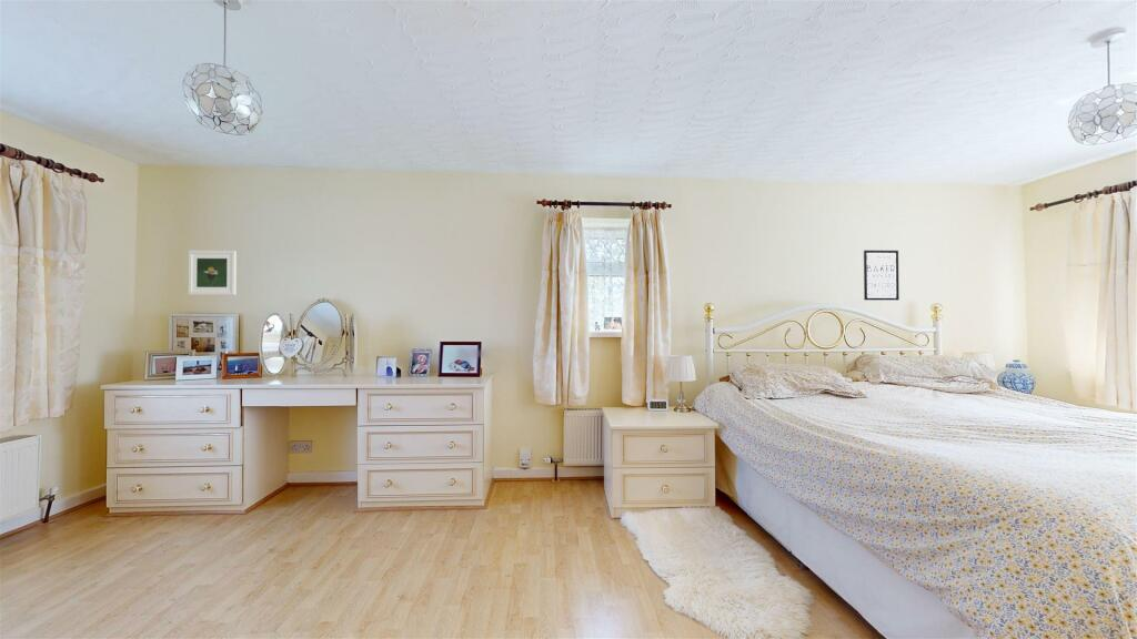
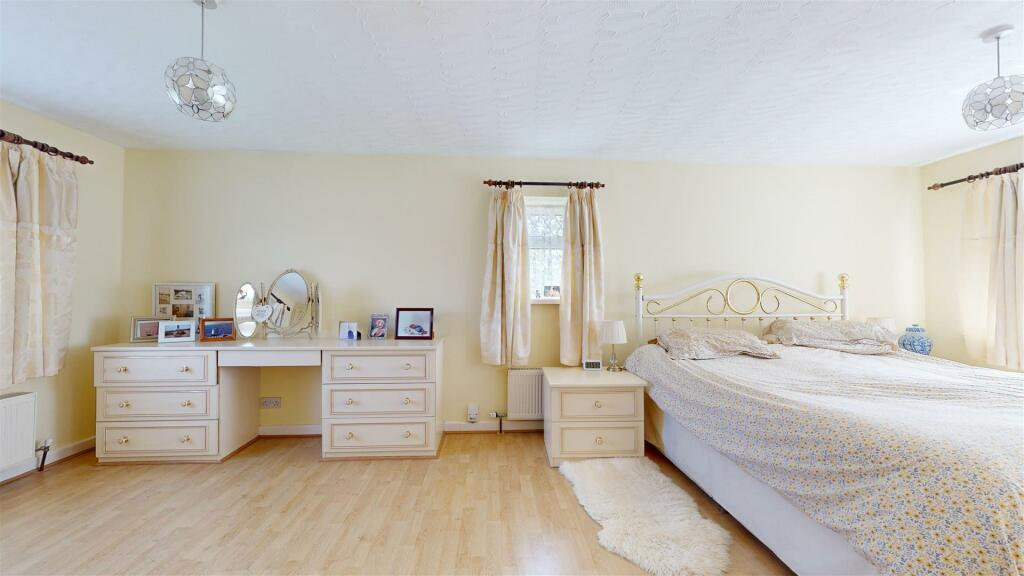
- wall art (881, 275)
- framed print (212, 272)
